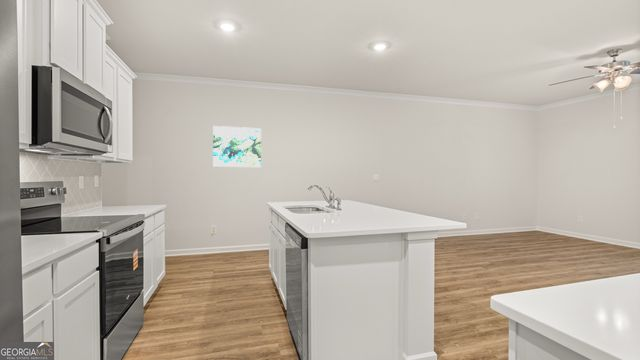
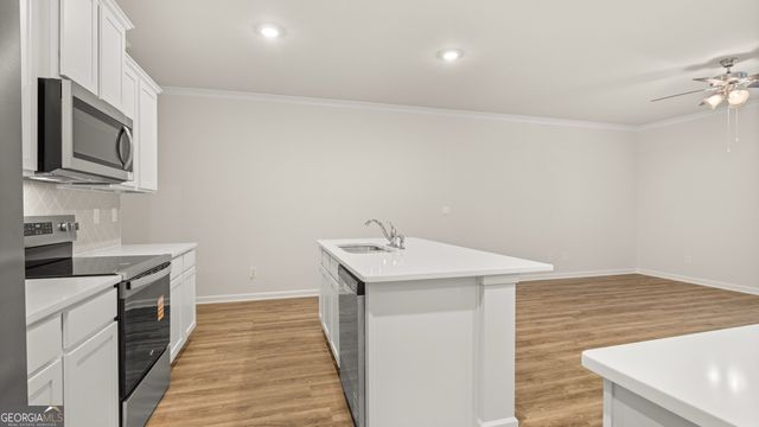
- wall art (237, 147)
